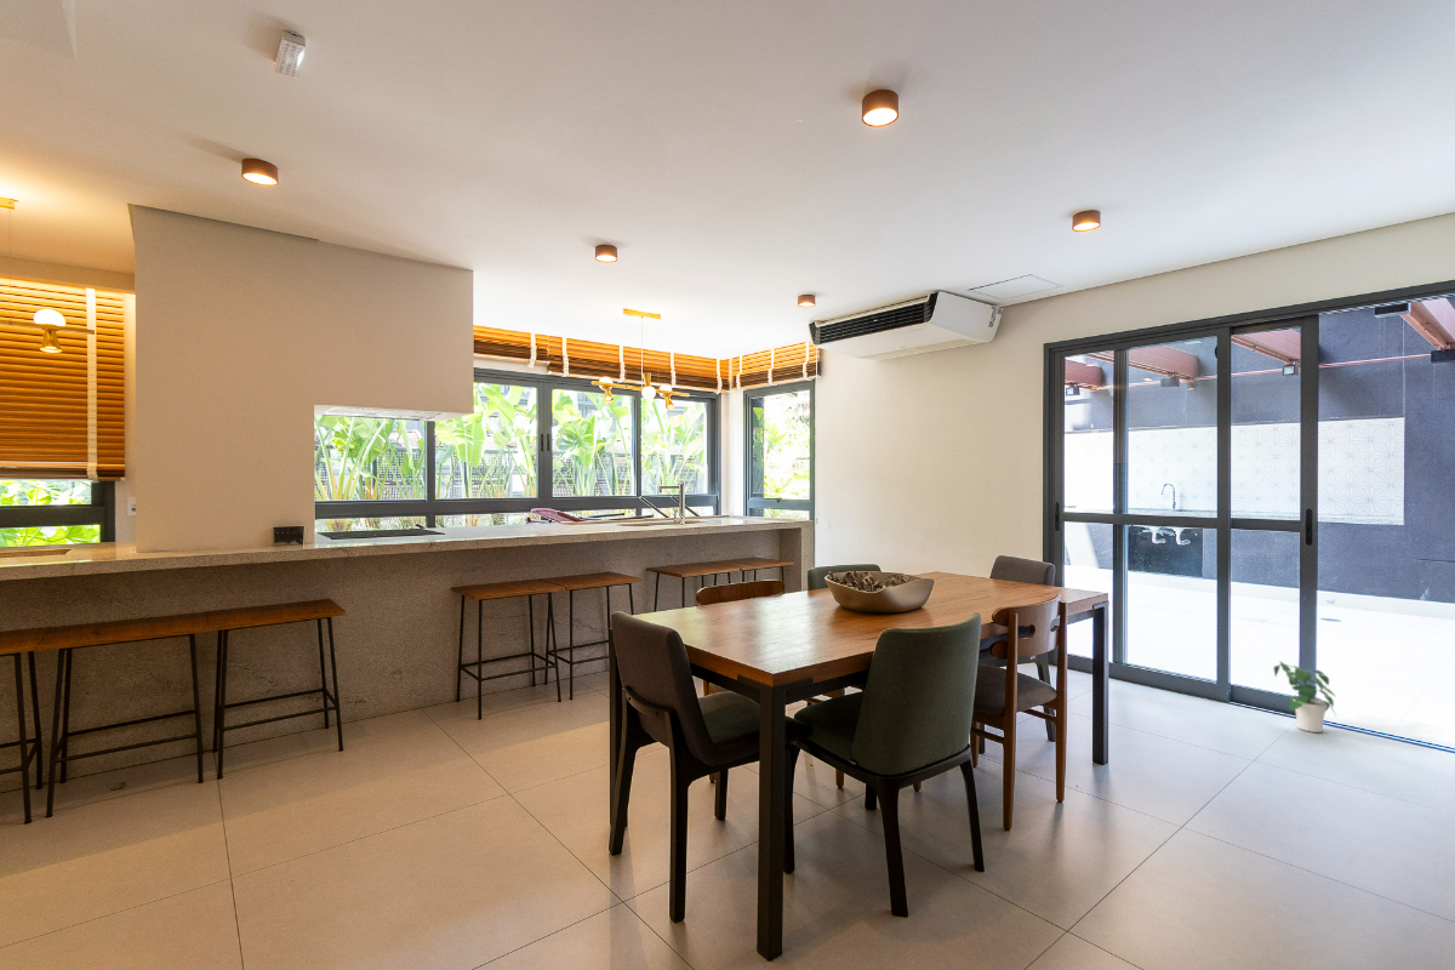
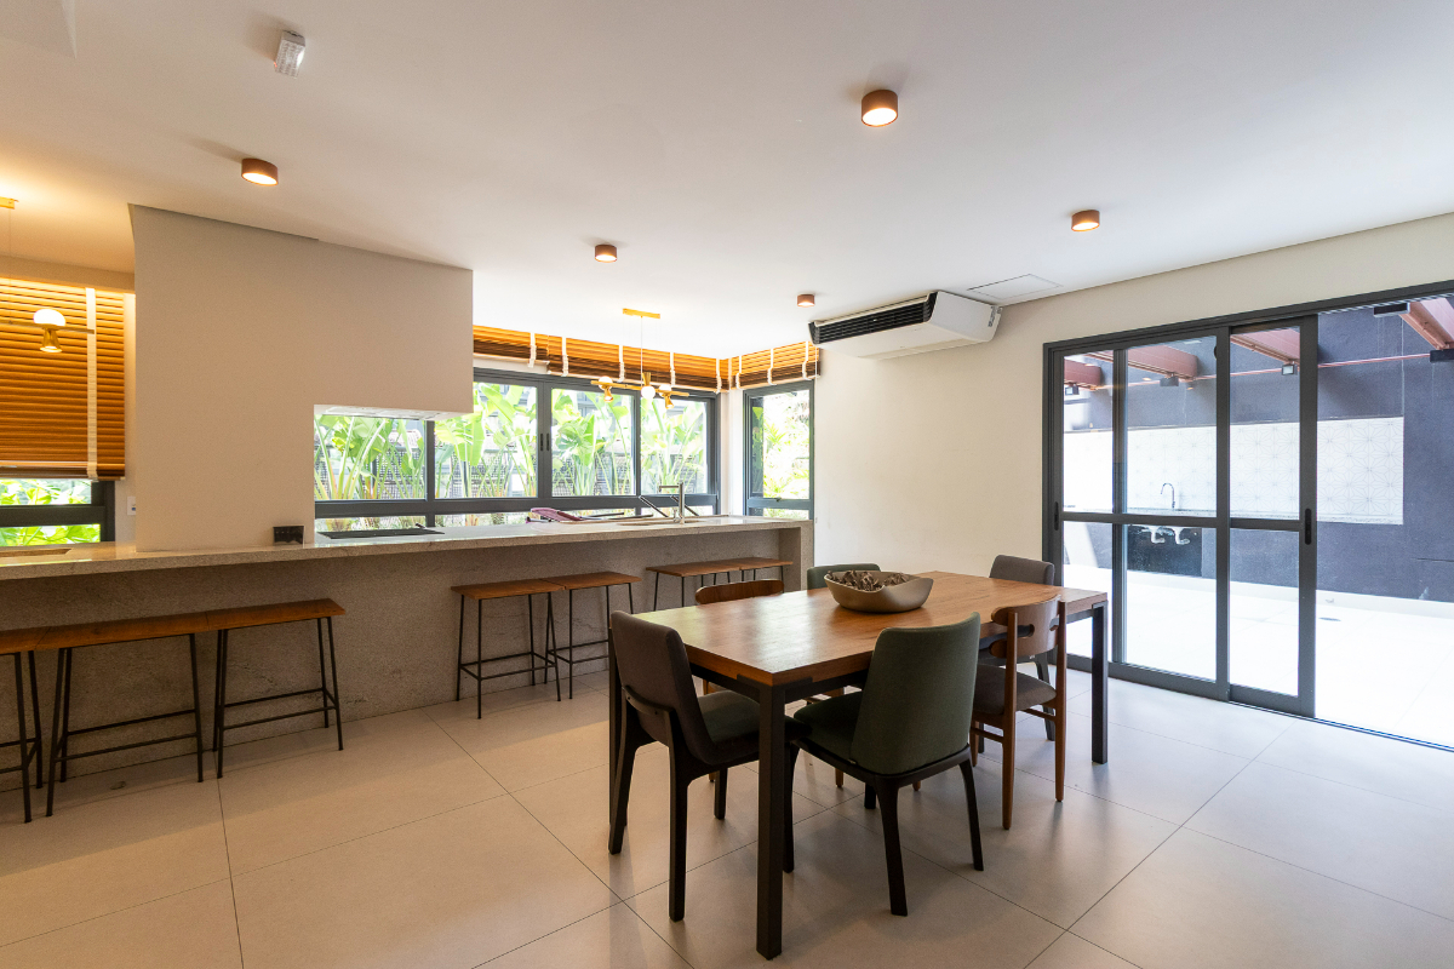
- potted plant (1305, 696)
